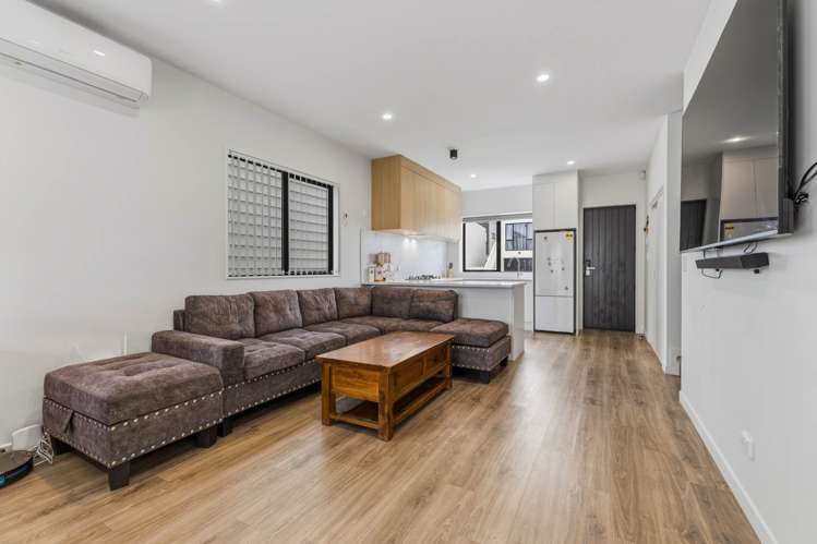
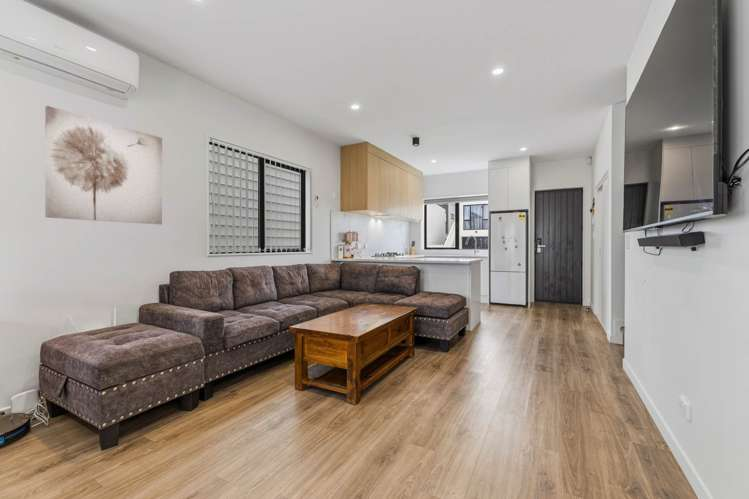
+ wall art (111, 172)
